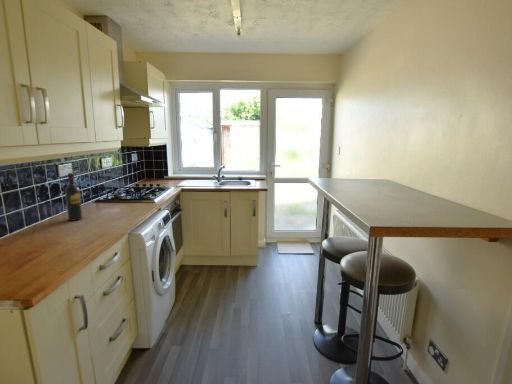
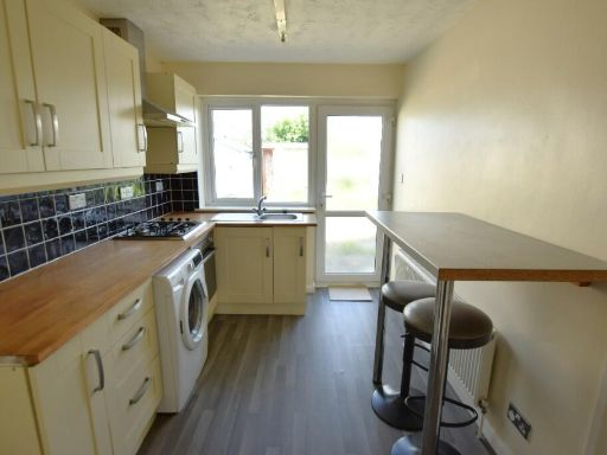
- wine bottle (73, 196)
